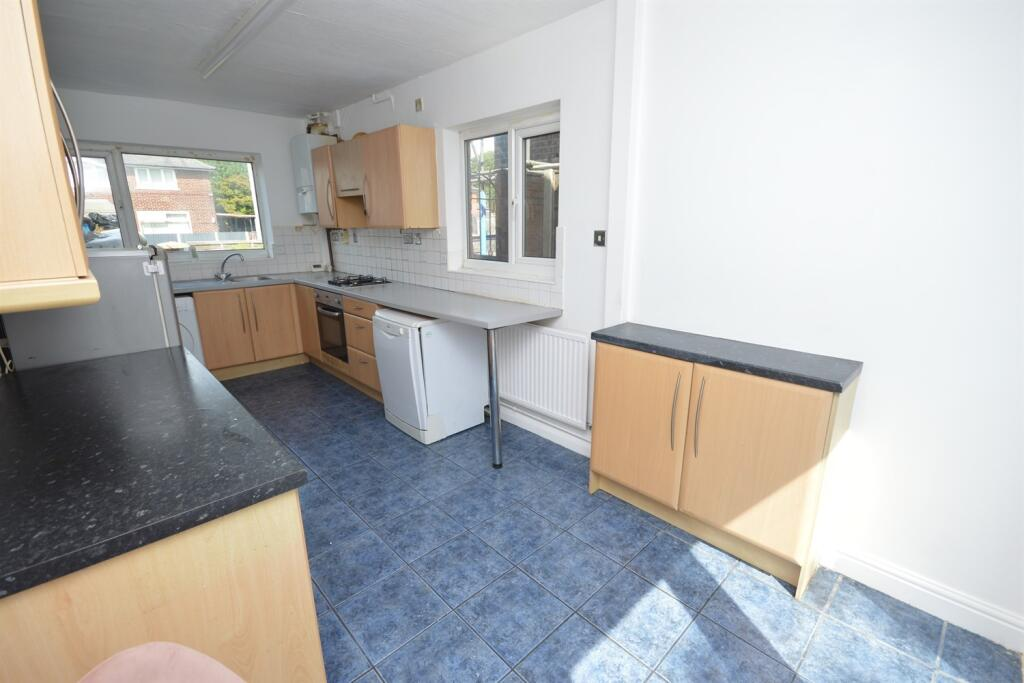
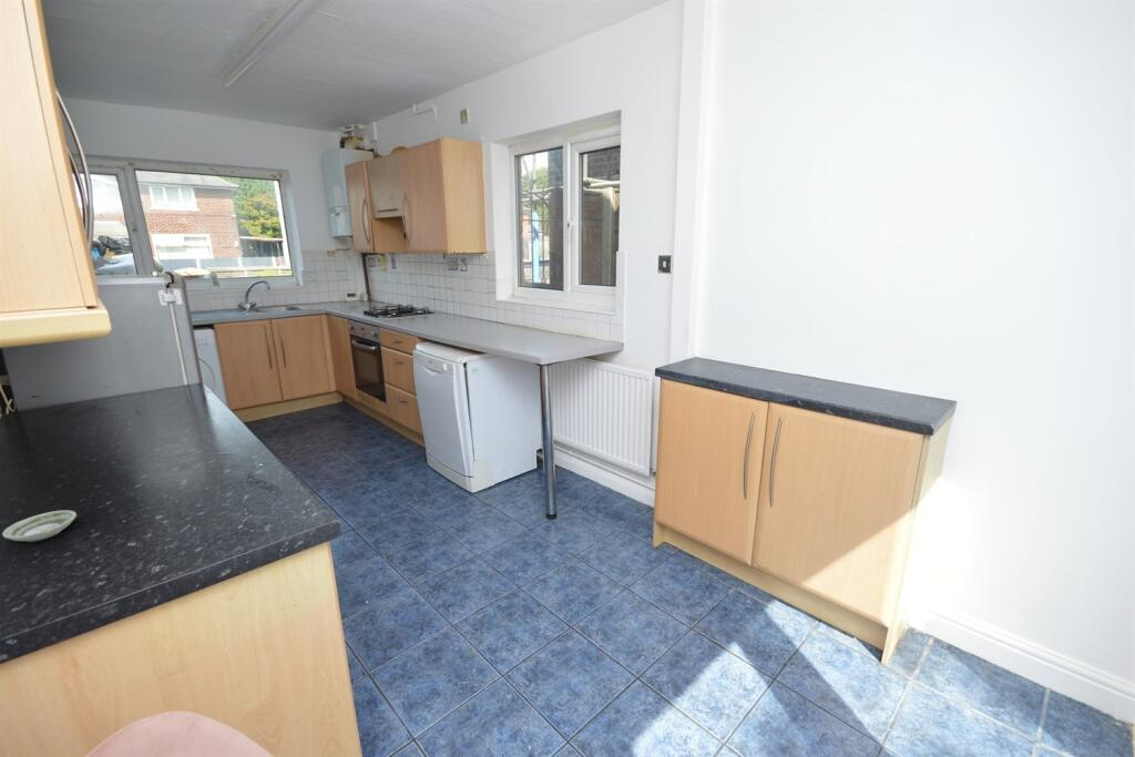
+ saucer (41, 528)
